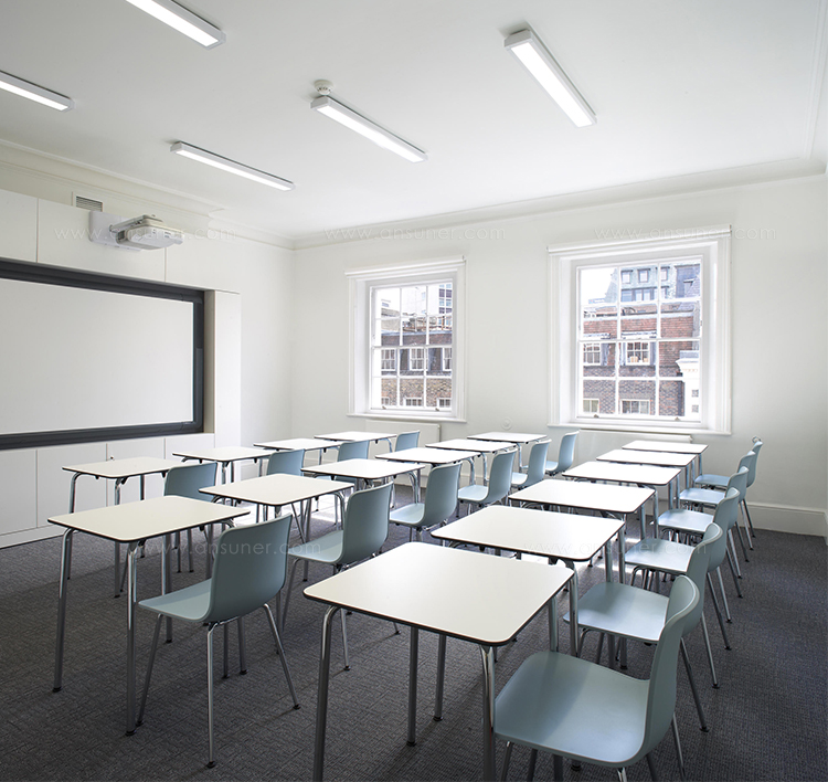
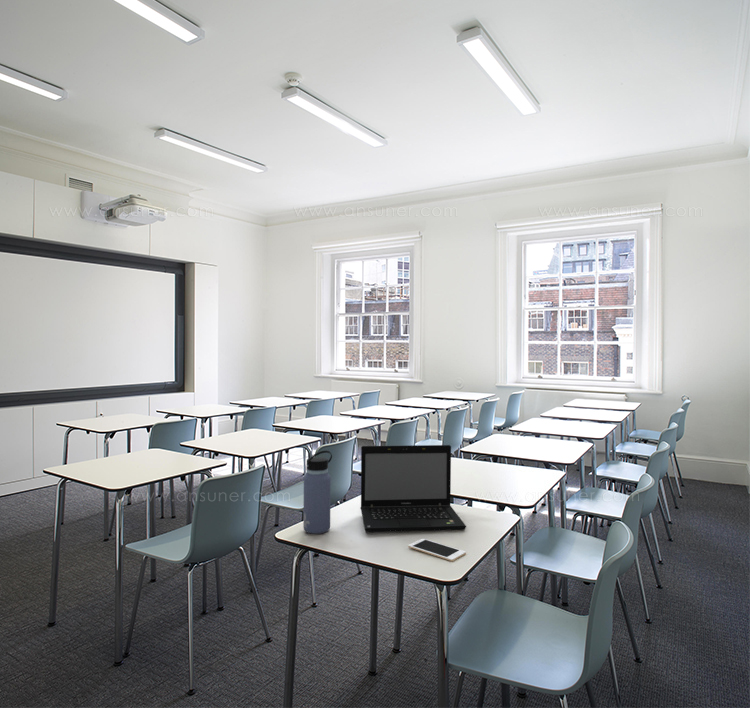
+ water bottle (317, 489)
+ laptop (410, 486)
+ cell phone (436, 549)
